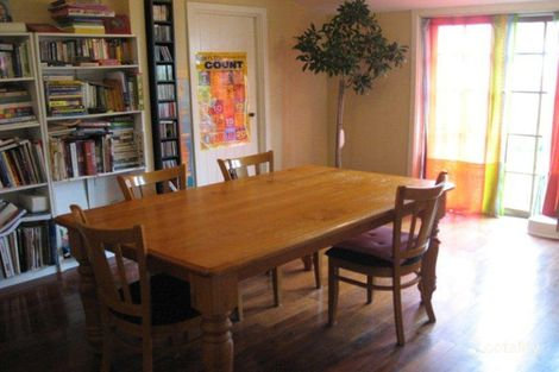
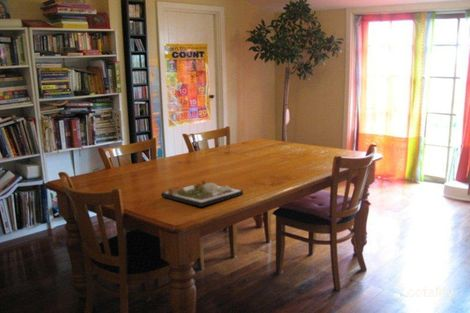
+ dinner plate (202, 190)
